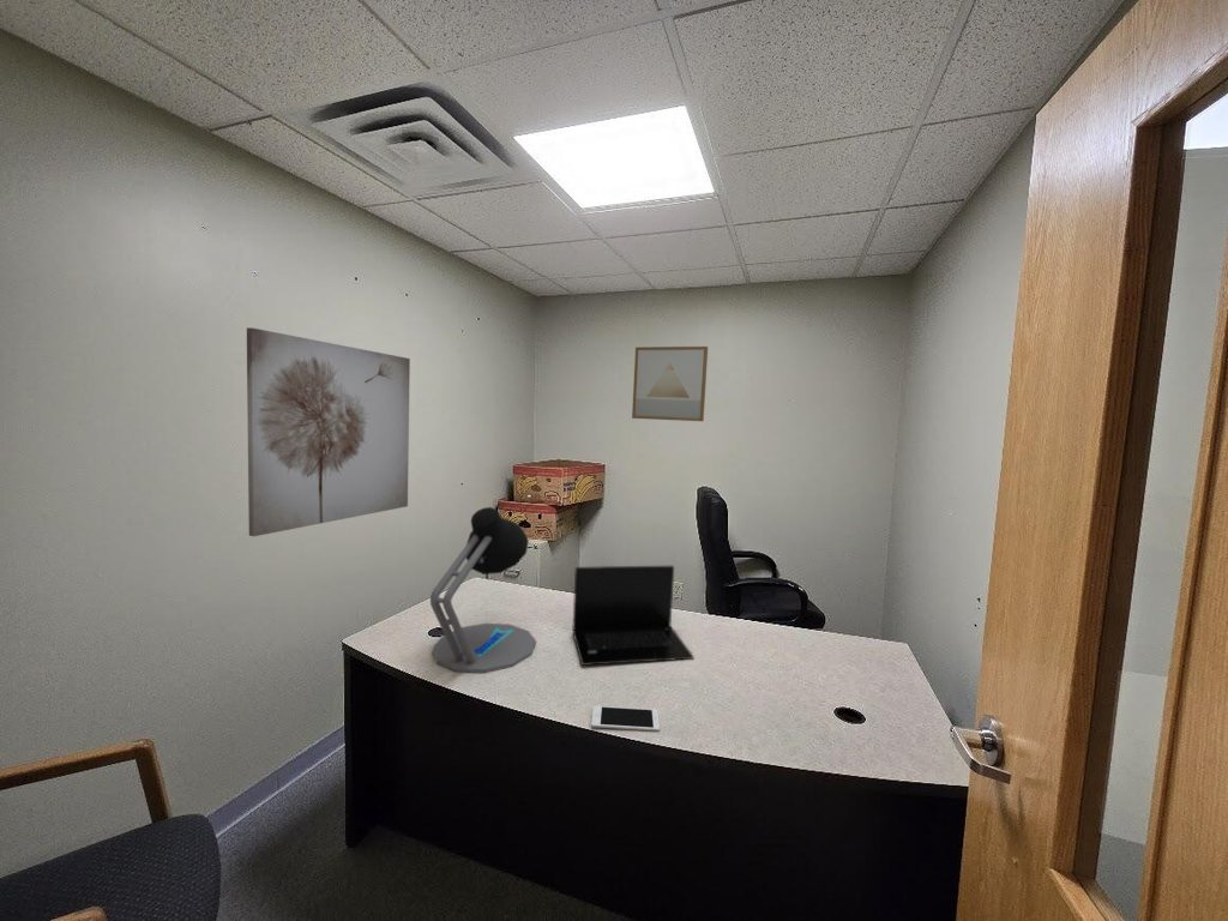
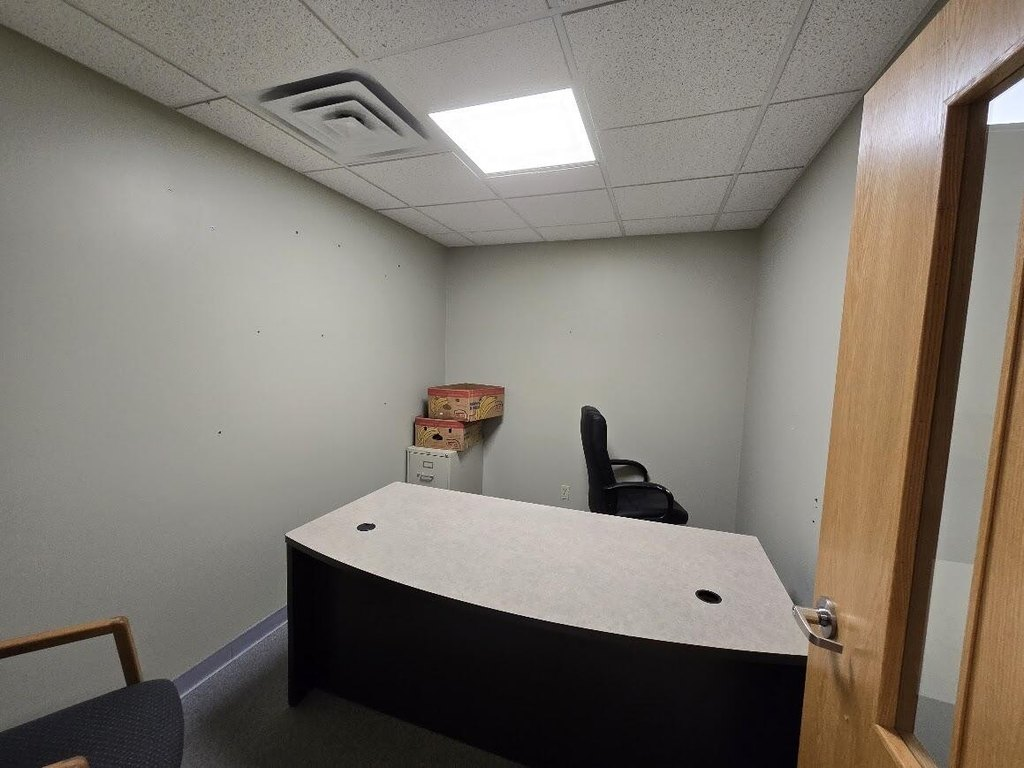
- cell phone (625, 717)
- desk lamp (482, 573)
- wall art (342, 433)
- wall art (668, 383)
- laptop (631, 610)
